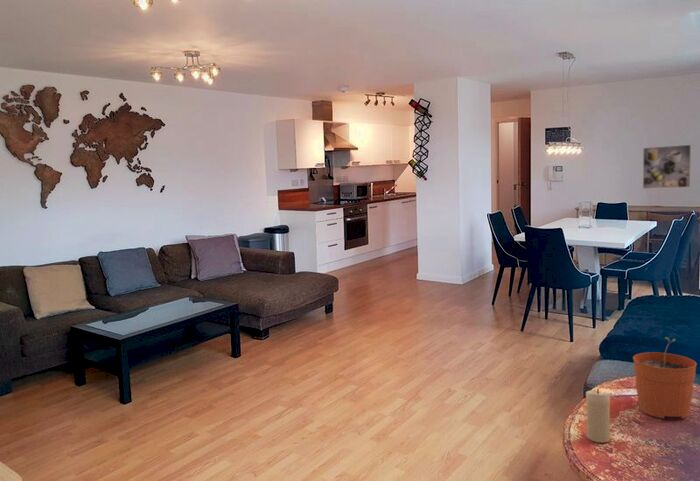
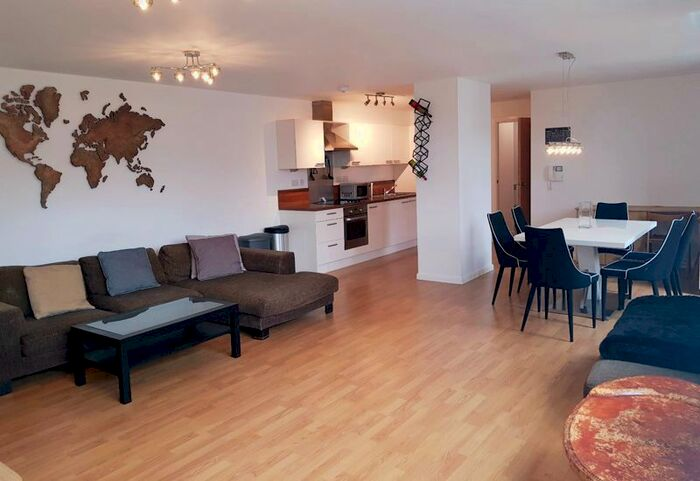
- plant pot (663, 372)
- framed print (666, 167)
- candle (598, 413)
